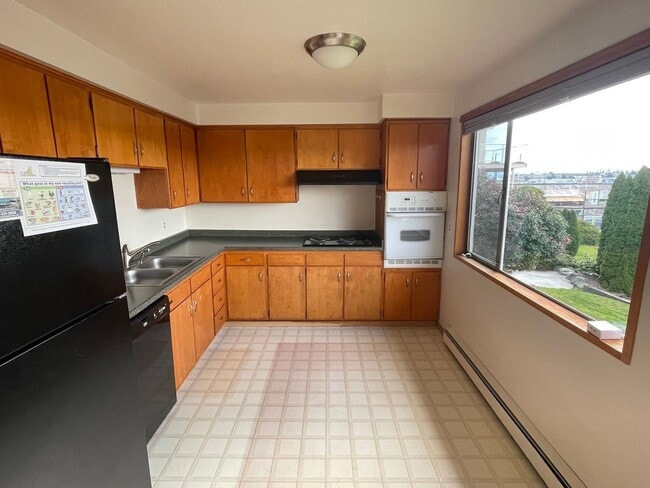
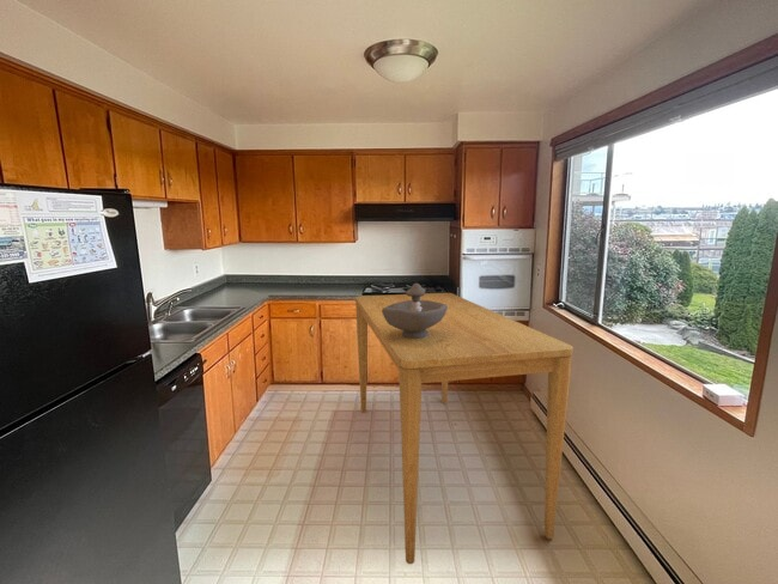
+ decorative bowl (415, 309)
+ dining table (431, 382)
